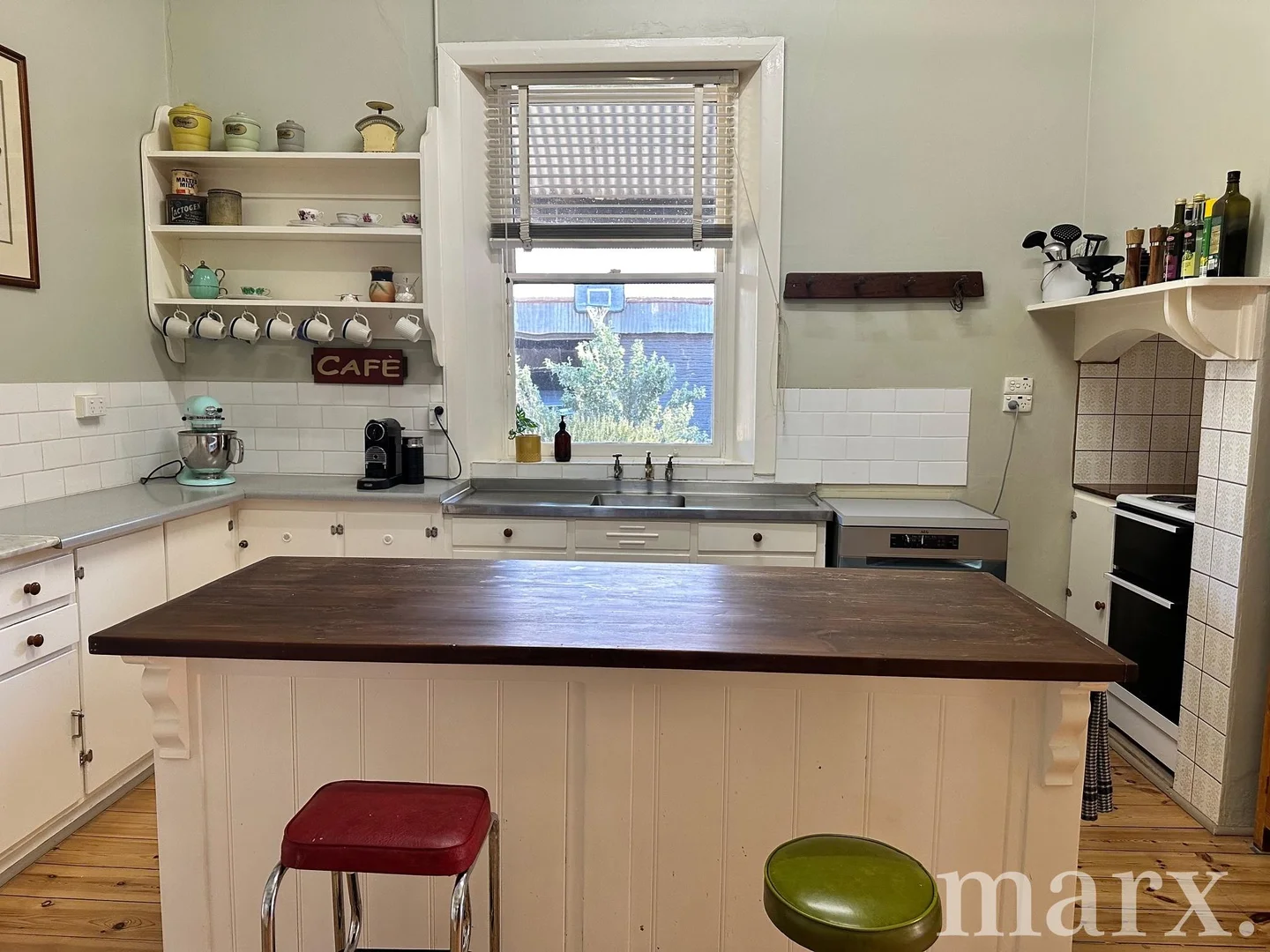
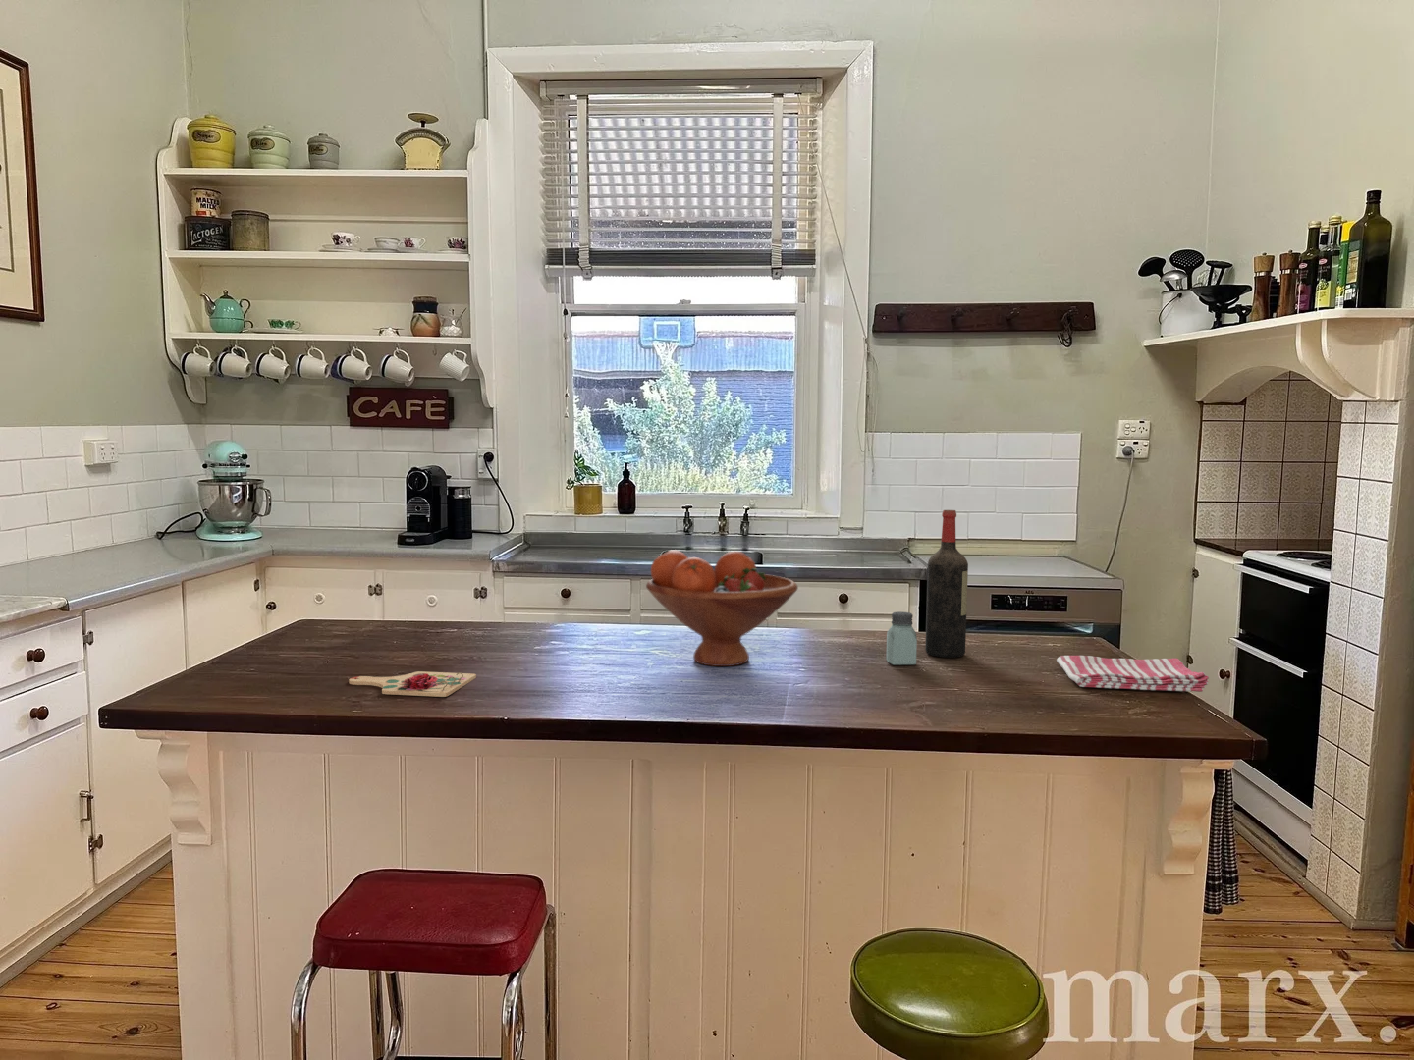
+ cutting board (405, 677)
+ dish towel (1127, 669)
+ wine bottle (946, 582)
+ fruit bowl (721, 607)
+ saltshaker (902, 638)
